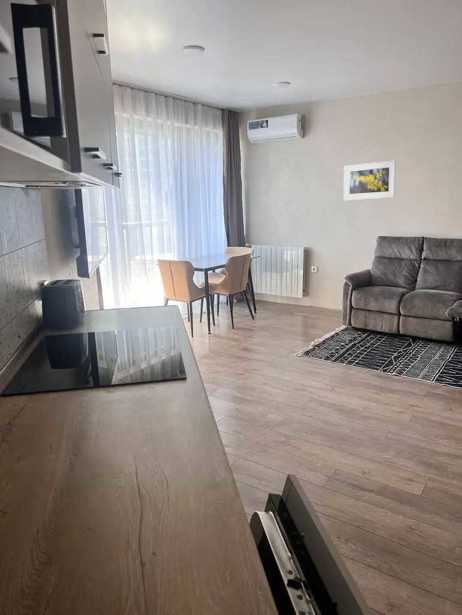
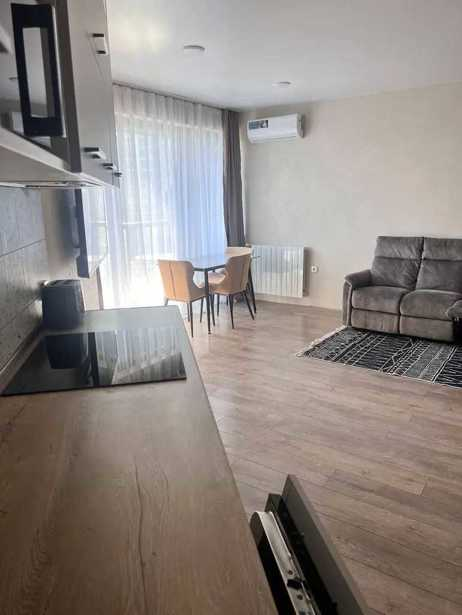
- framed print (368, 181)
